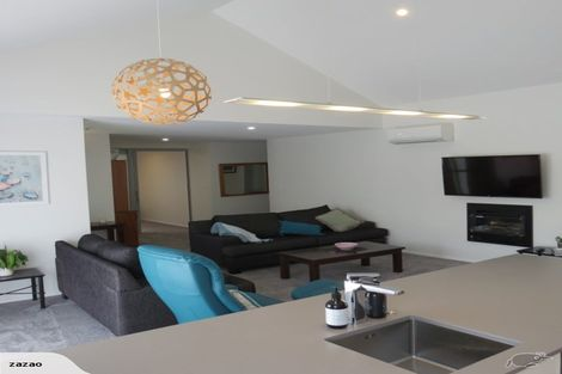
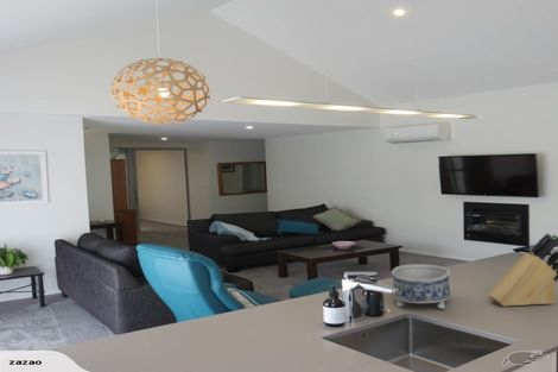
+ decorative bowl (420, 285)
+ knife block (530, 269)
